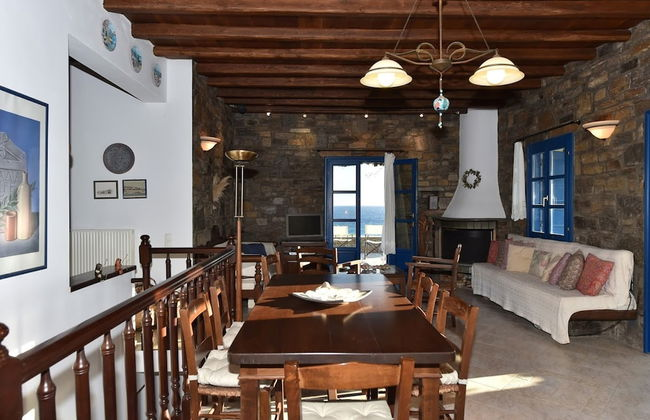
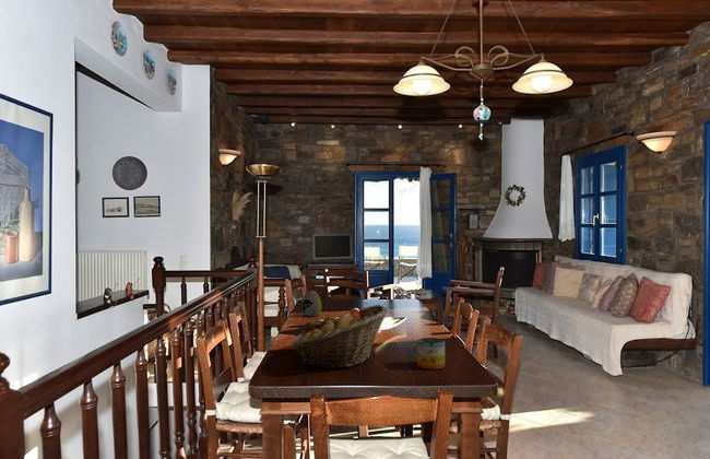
+ fruit basket (341, 332)
+ decorative egg (311, 302)
+ mug (427, 352)
